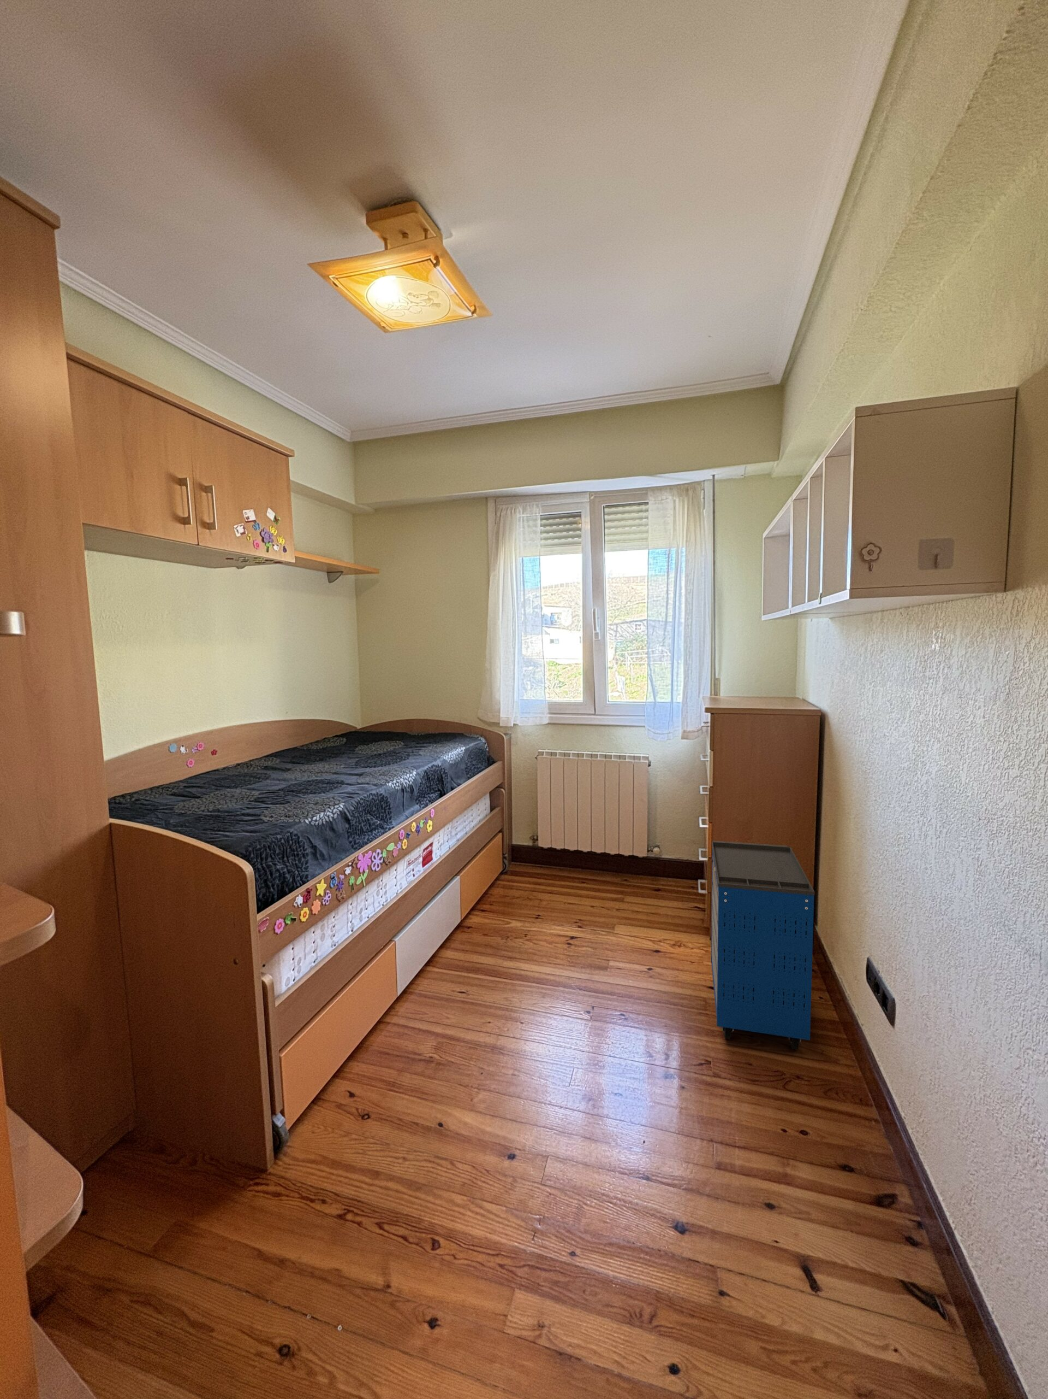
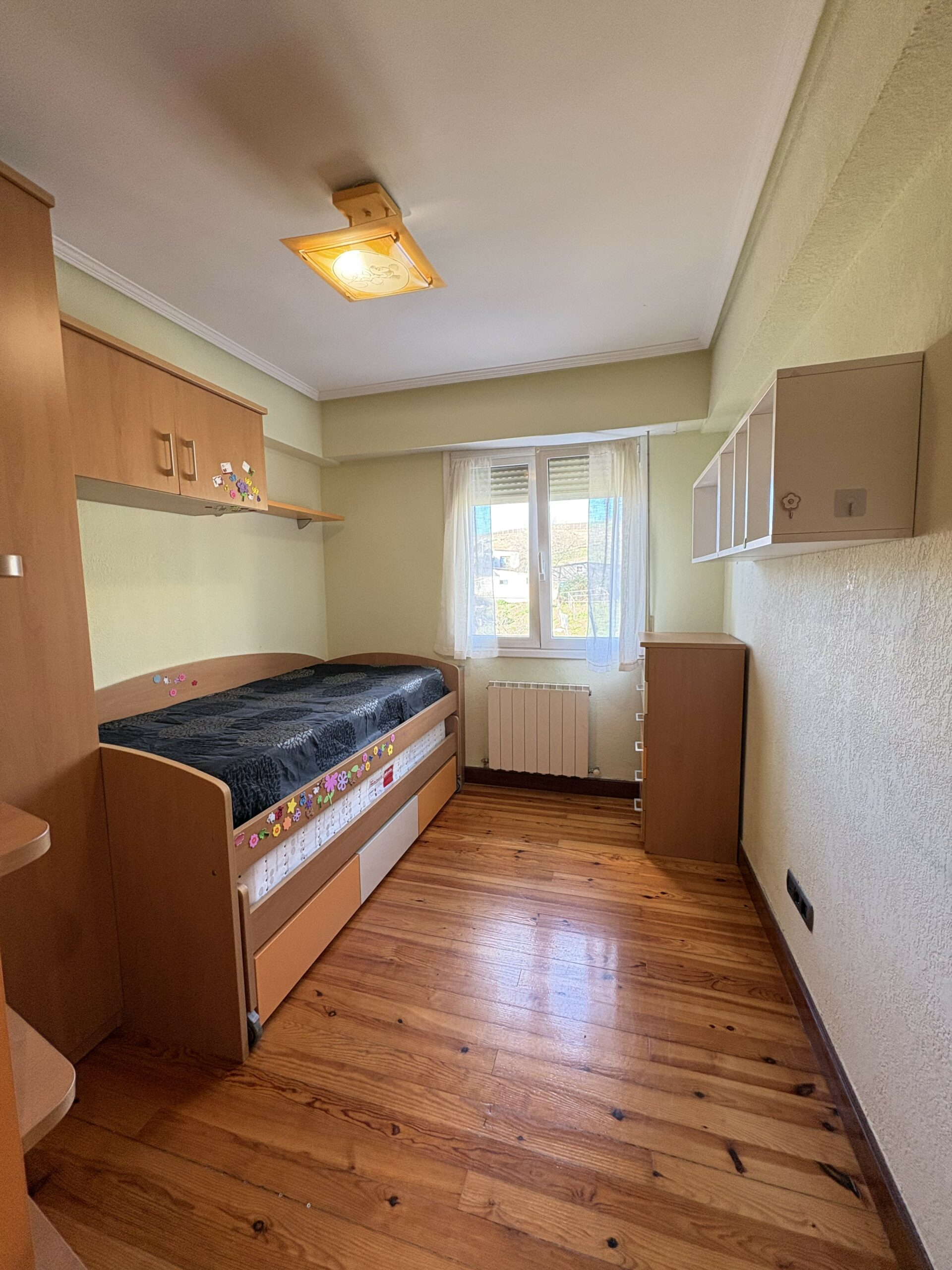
- cabinet (755, 936)
